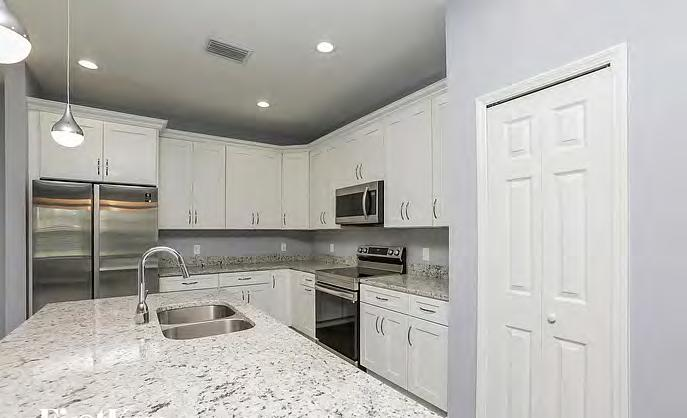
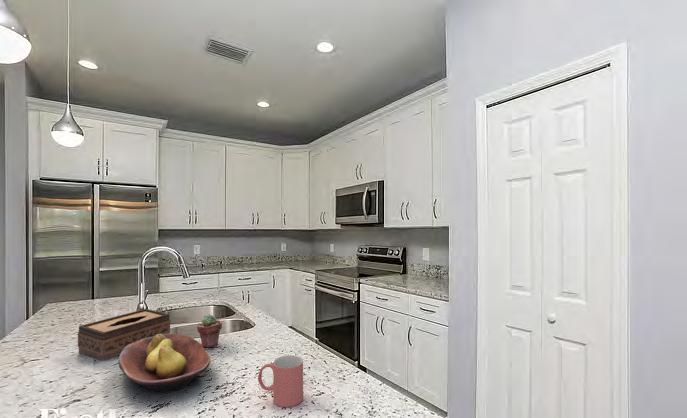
+ tissue box (126, 332)
+ fruit bowl (164, 356)
+ mug (280, 379)
+ potted succulent (209, 329)
